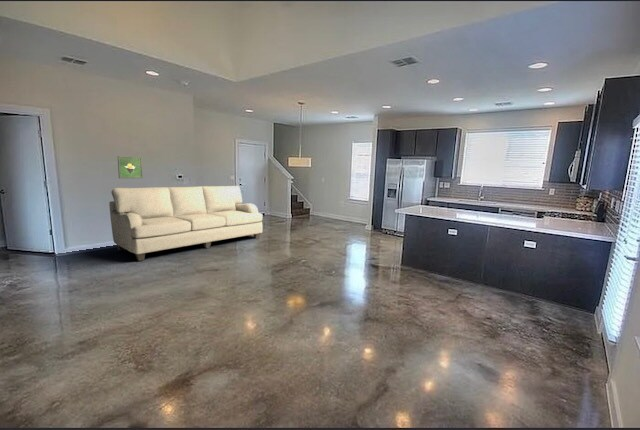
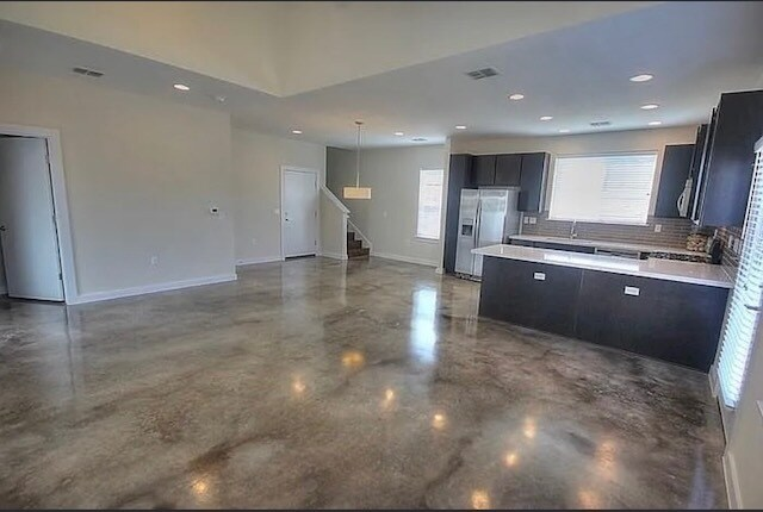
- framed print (130, 167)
- sofa (194, 215)
